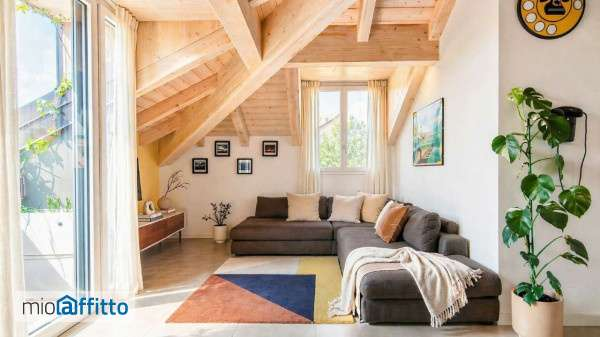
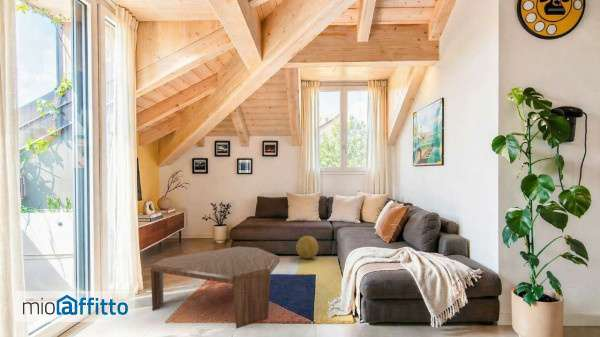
+ coffee table (218, 281)
+ decorative ball (307, 247)
